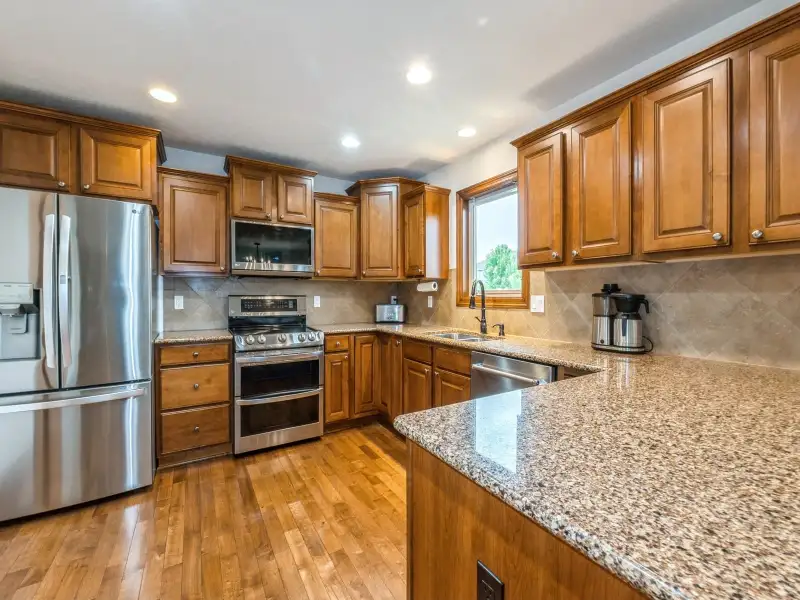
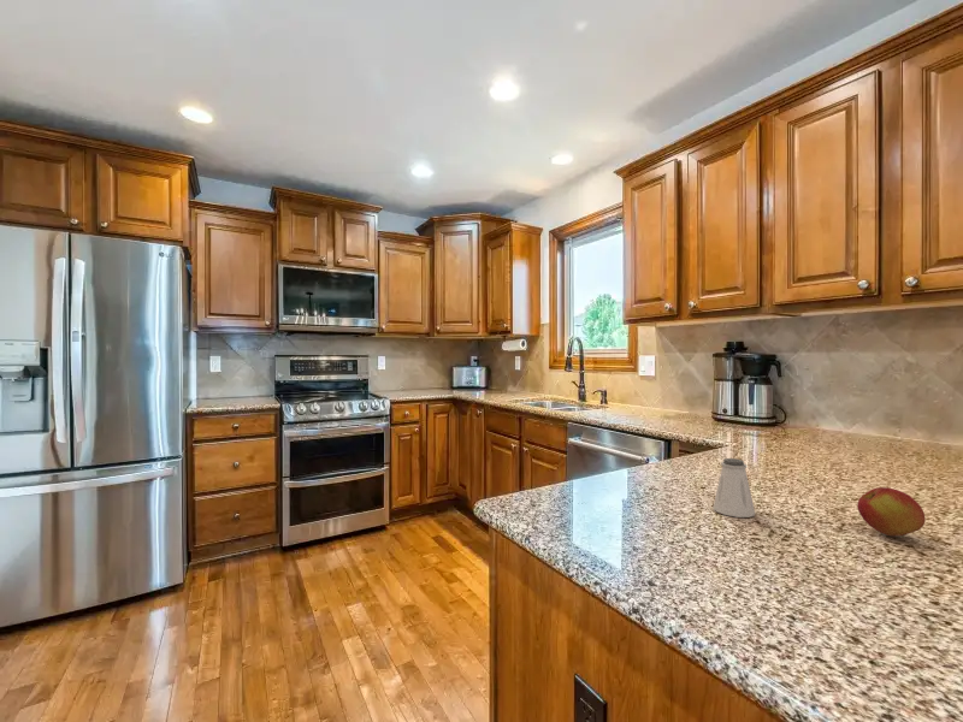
+ apple (890, 511)
+ saltshaker (733, 485)
